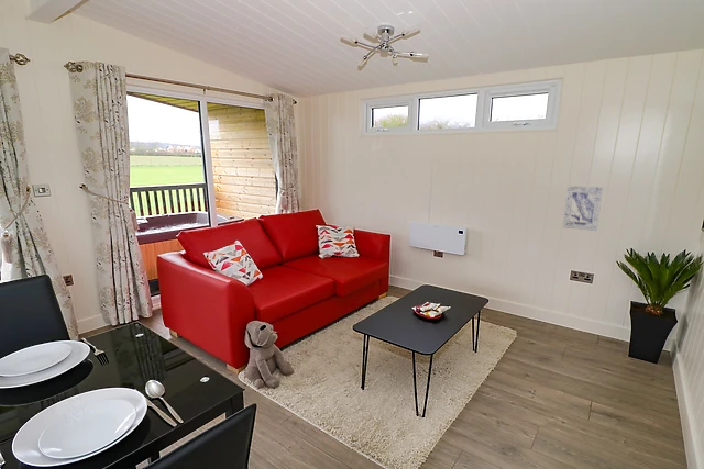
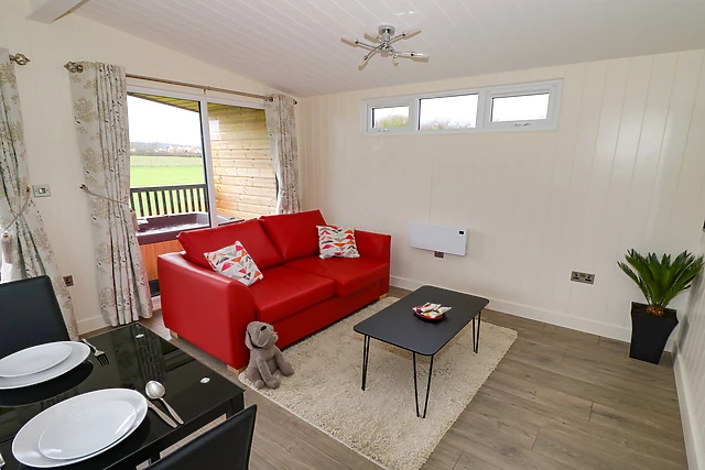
- wall art (582, 208)
